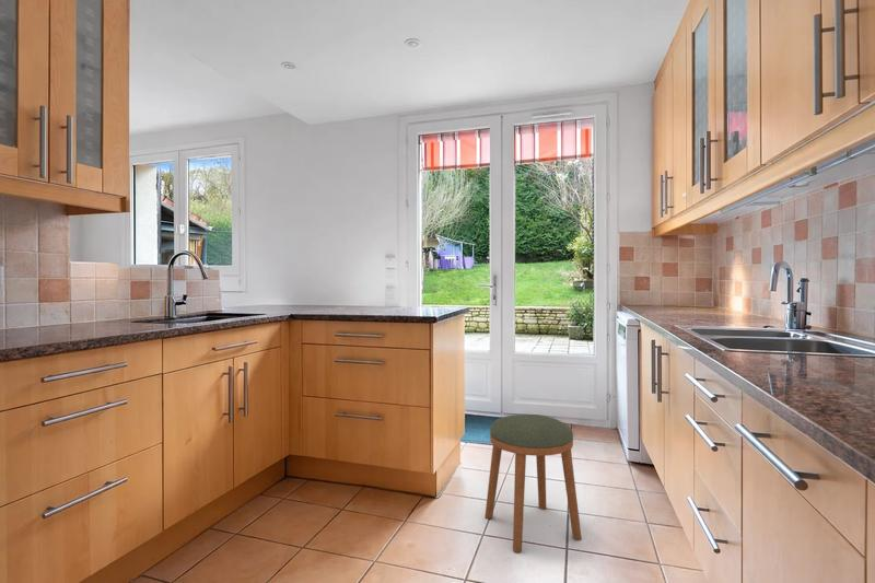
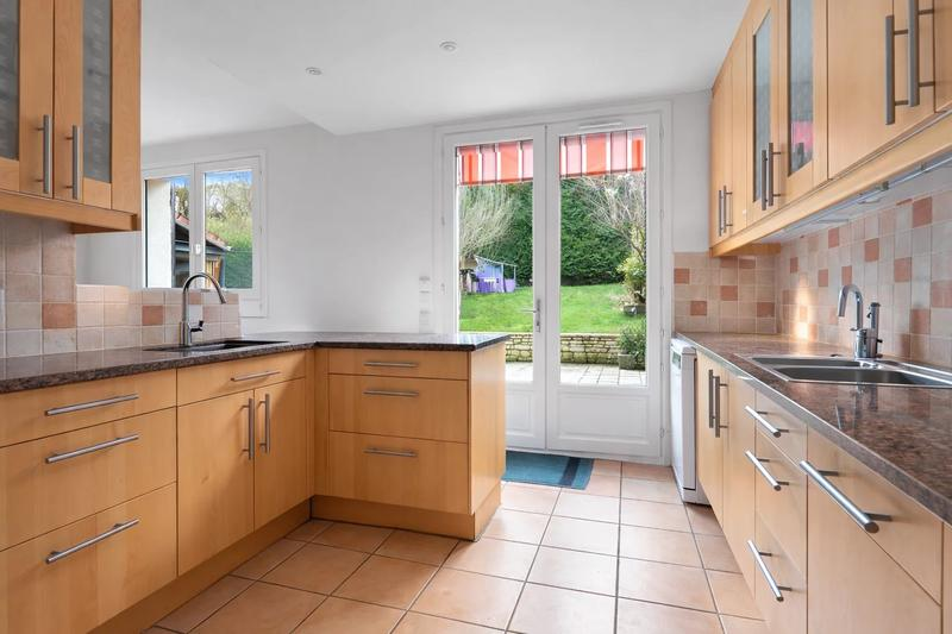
- stool (524, 474)
